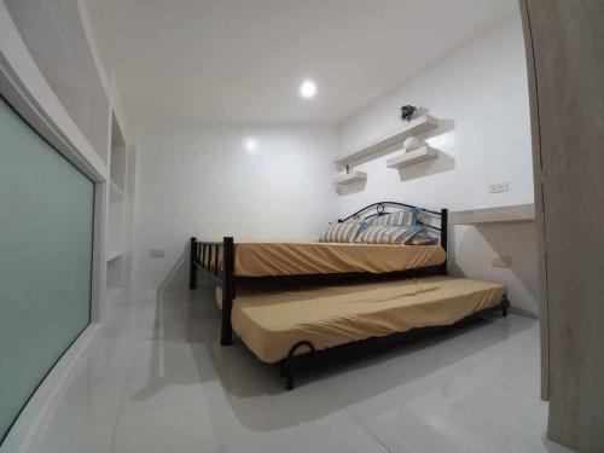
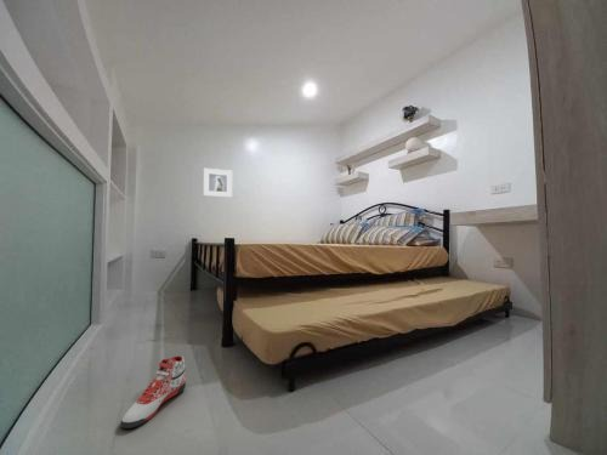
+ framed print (217, 182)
+ sneaker (155, 385)
